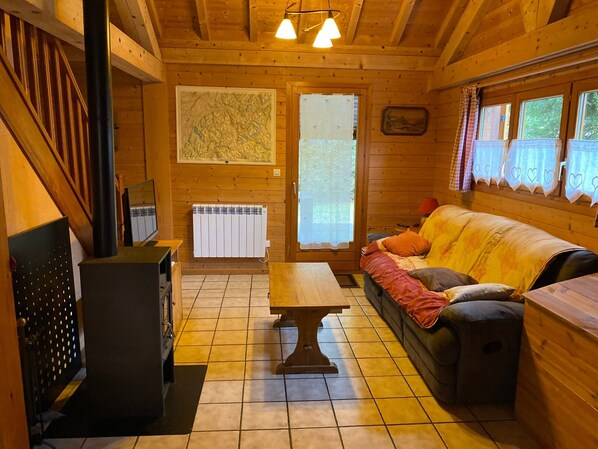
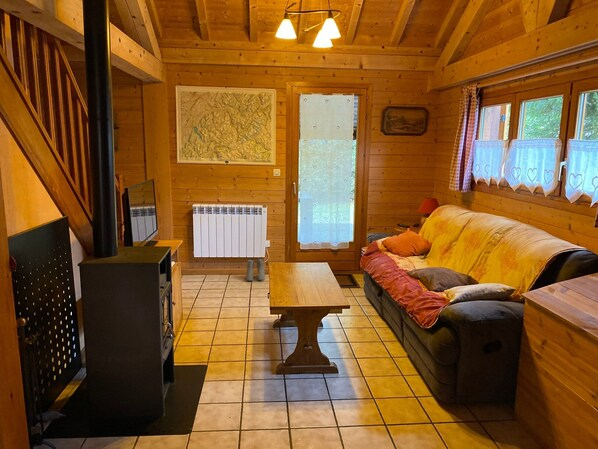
+ boots (258, 269)
